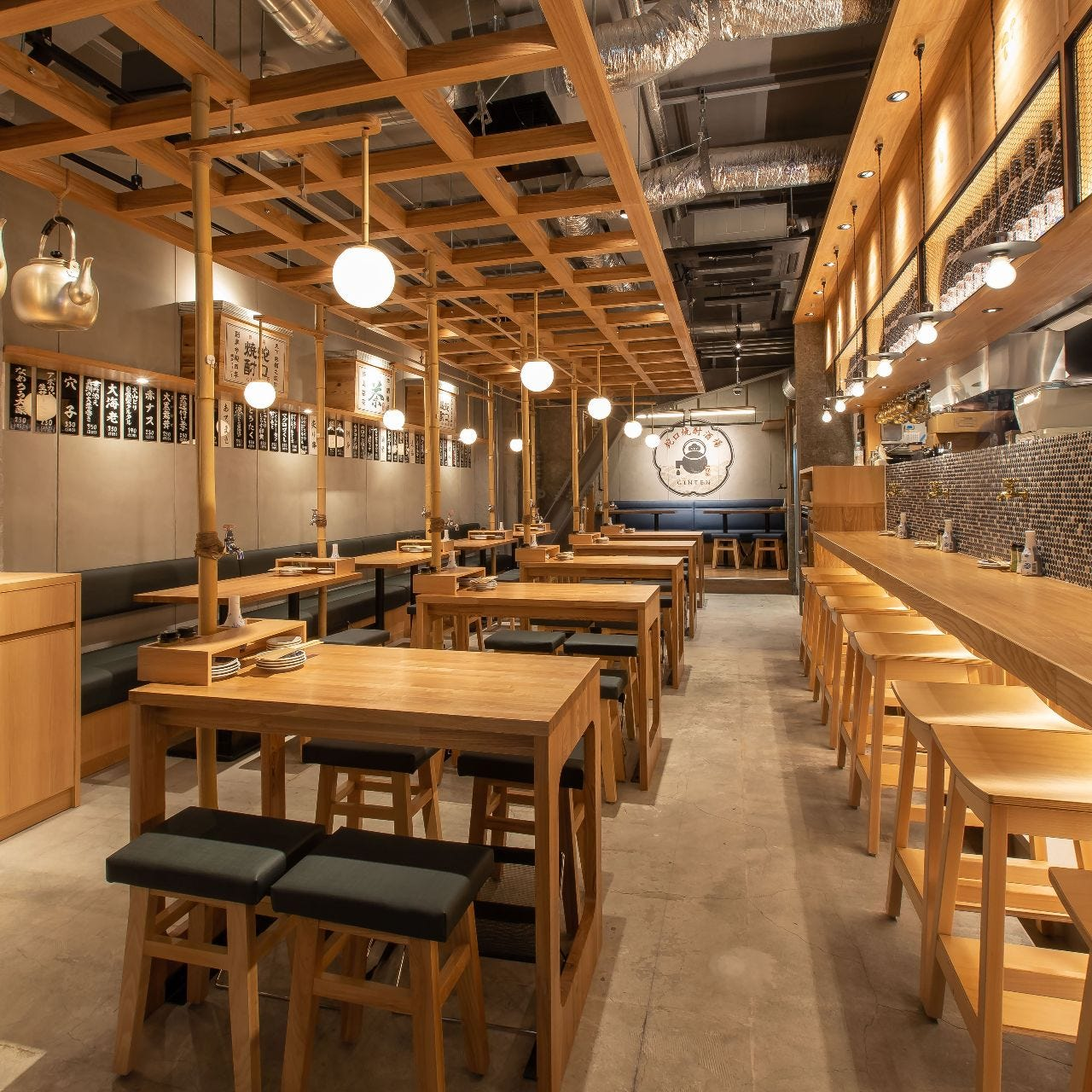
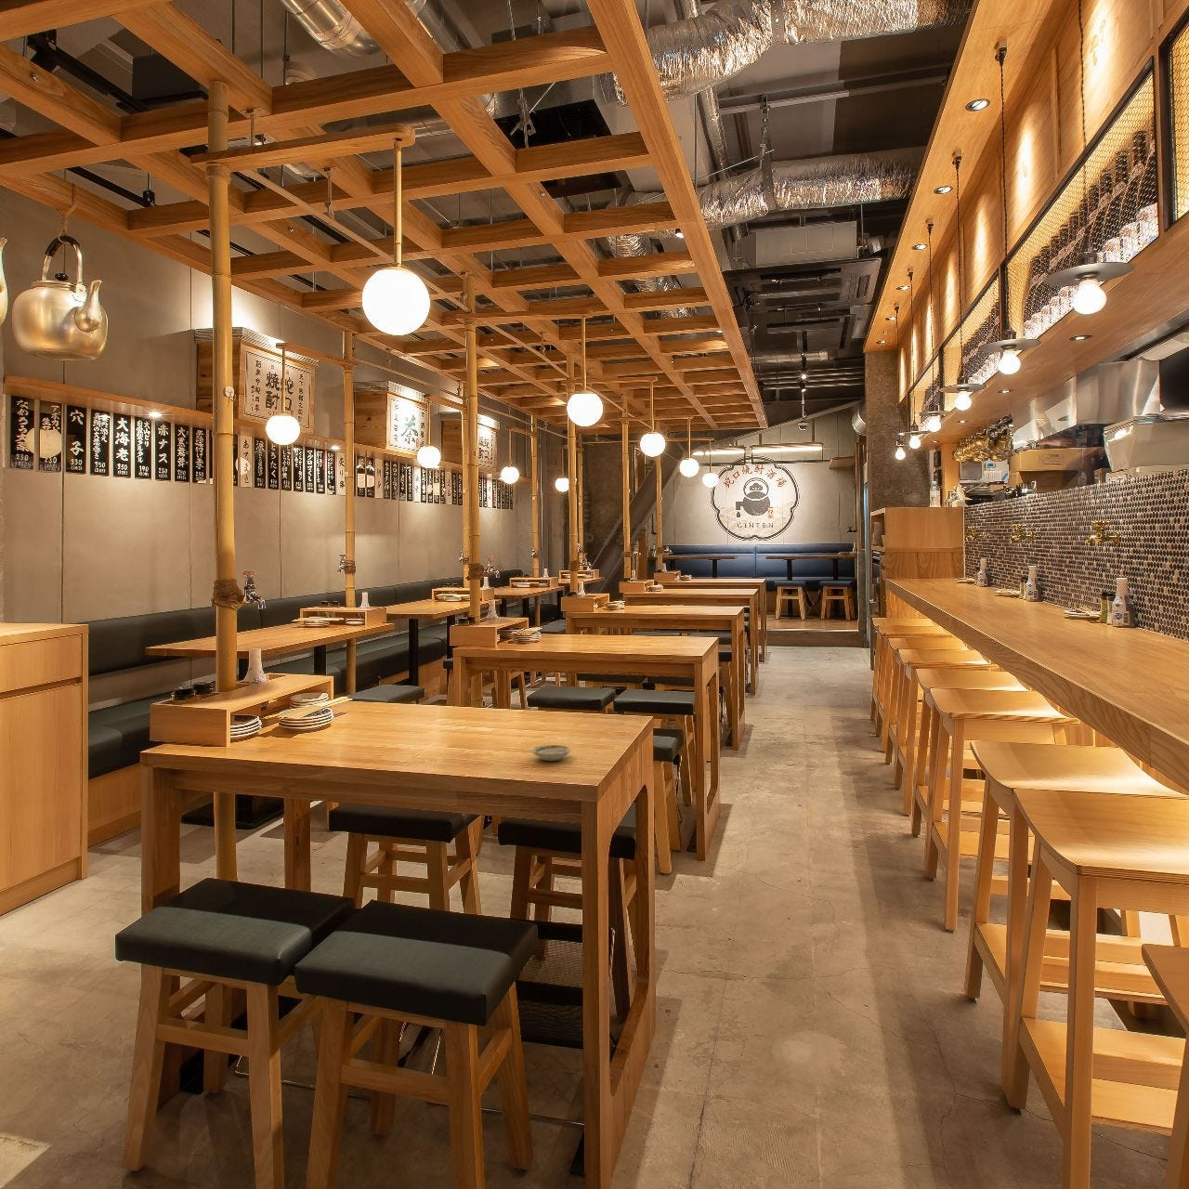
+ saucer (551, 753)
